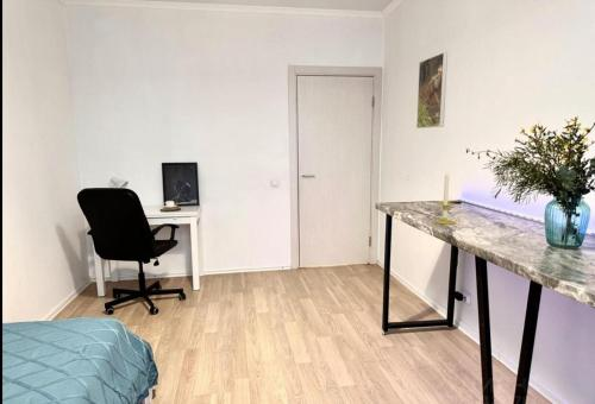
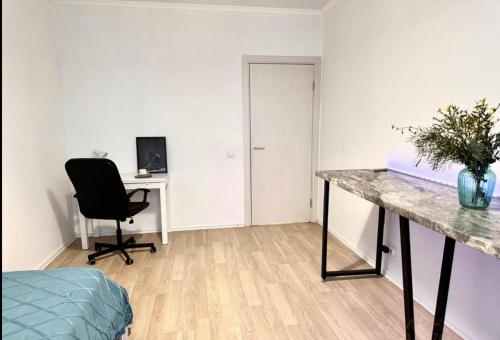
- candle (445, 196)
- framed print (431, 93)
